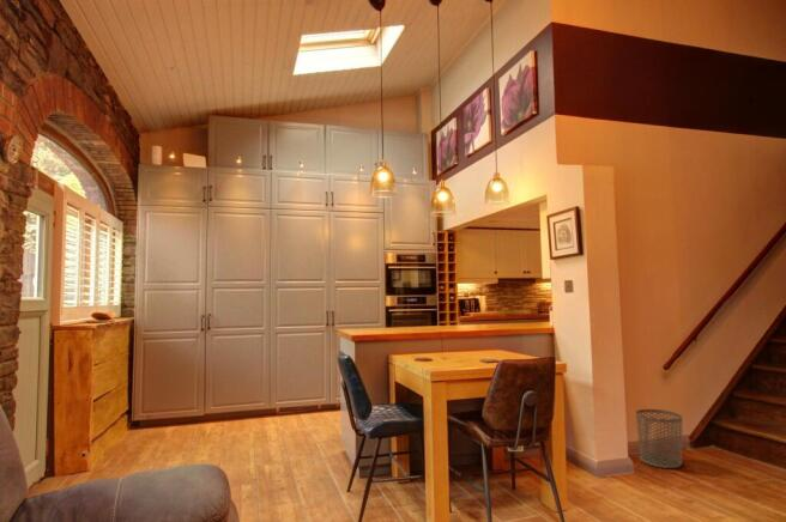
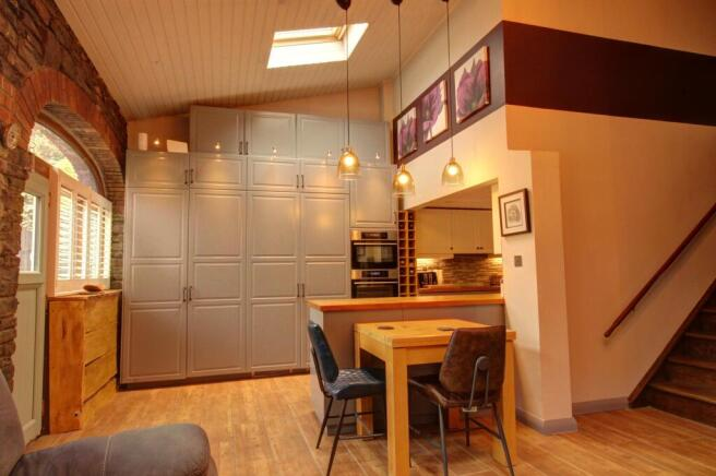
- waste bin (659, 438)
